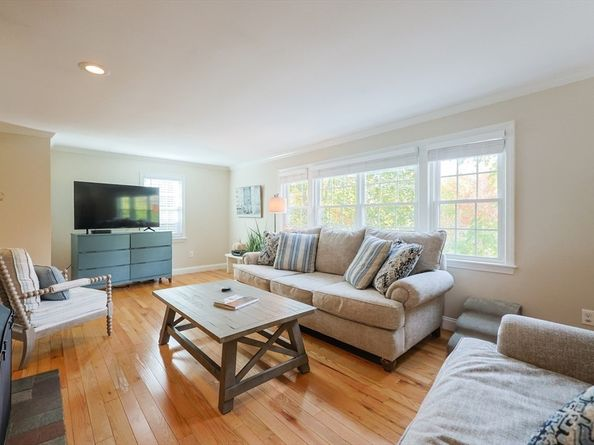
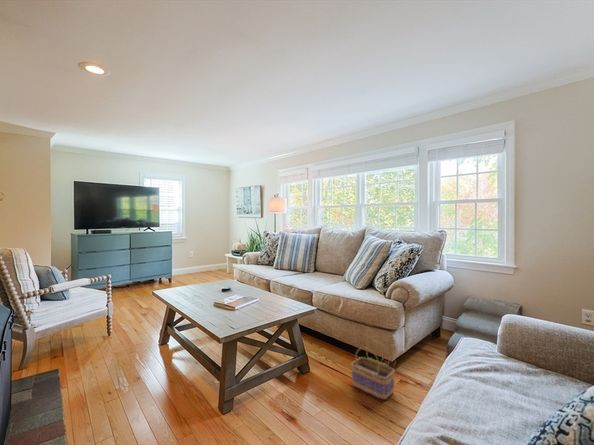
+ basket (372, 366)
